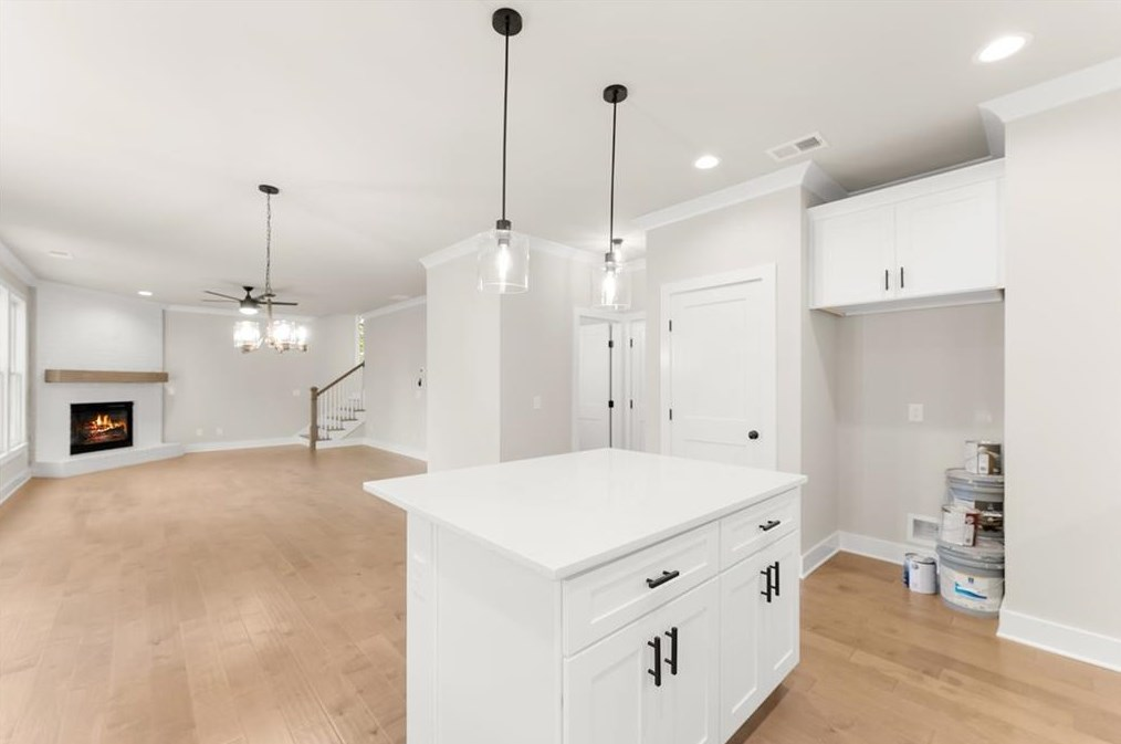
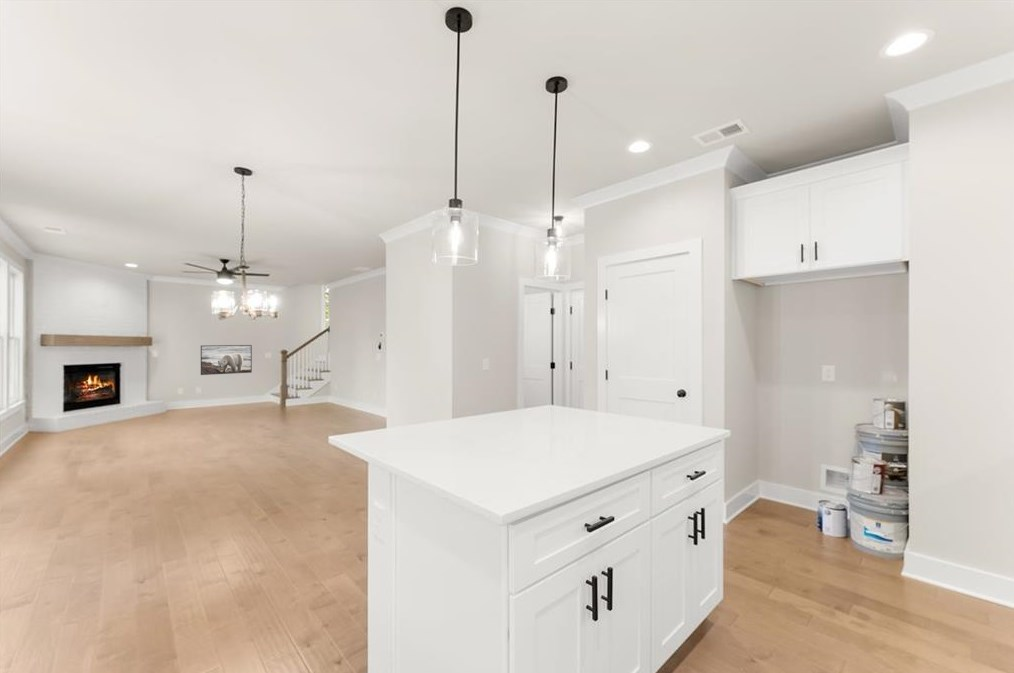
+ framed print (227, 359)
